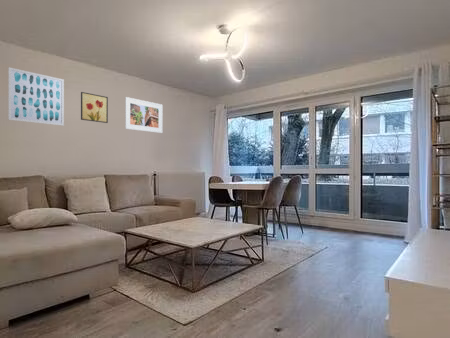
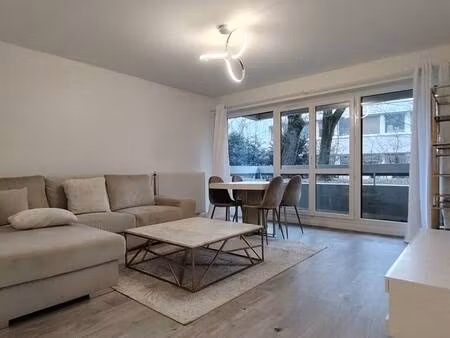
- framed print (144, 116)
- wall art (94, 108)
- wall art (37, 98)
